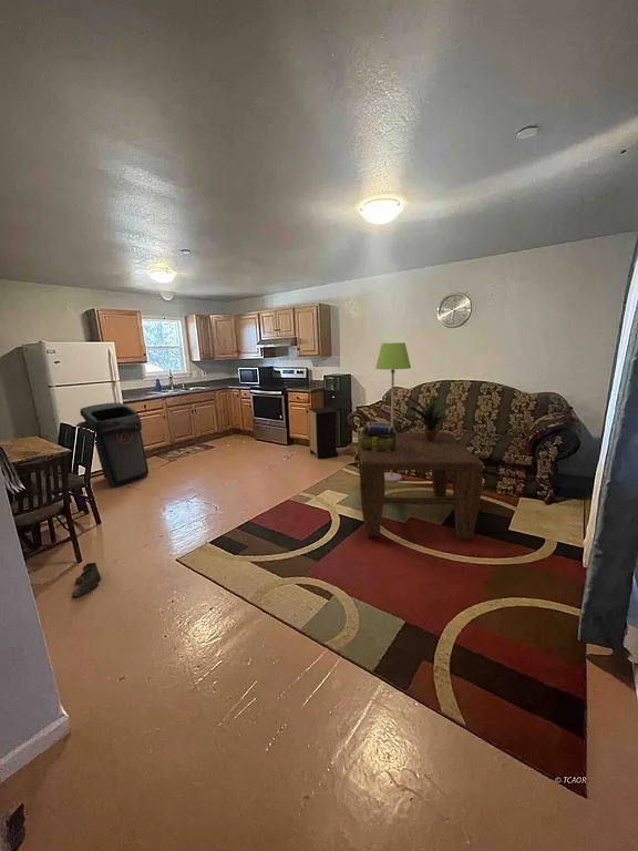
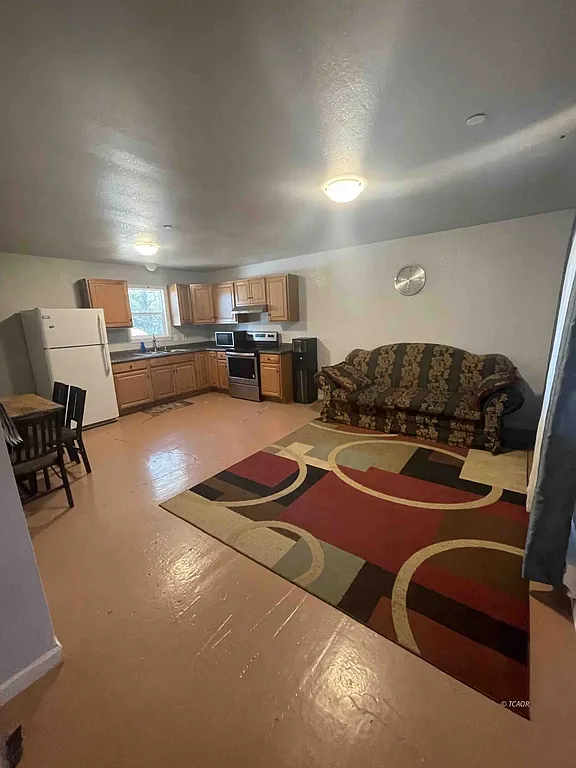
- potted plant (428, 417)
- coffee table (410, 469)
- boots (84, 576)
- trash can (114, 442)
- stack of books (379, 435)
- floor lamp (392, 413)
- nightstand (322, 432)
